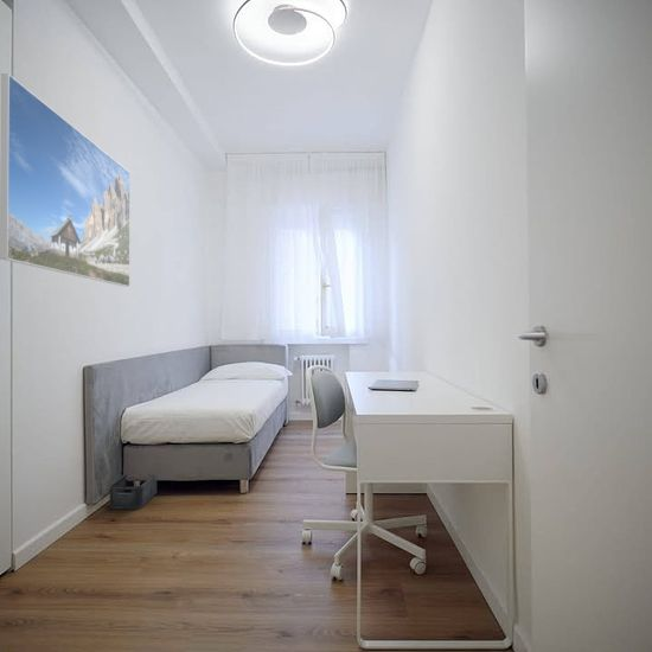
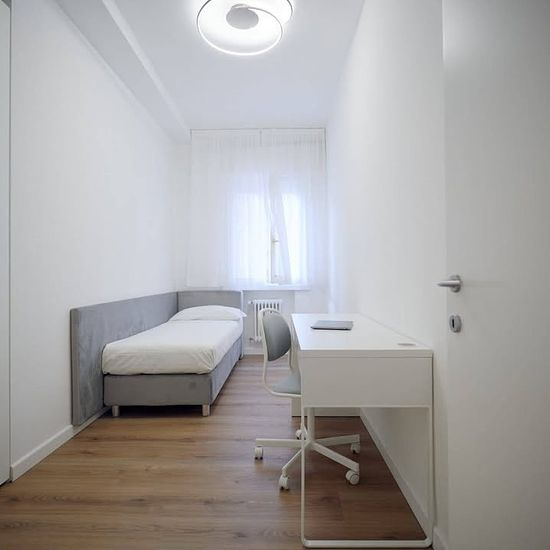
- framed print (79, 205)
- storage bin (134, 488)
